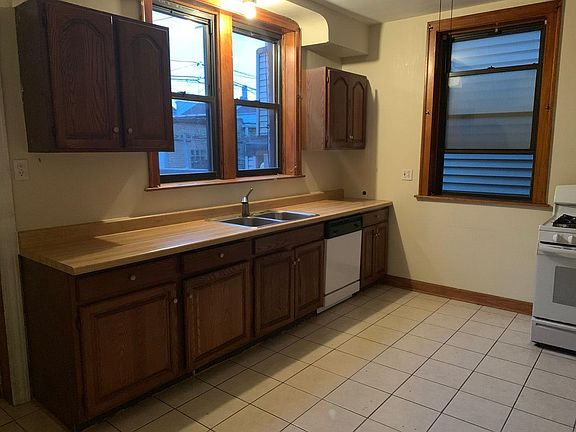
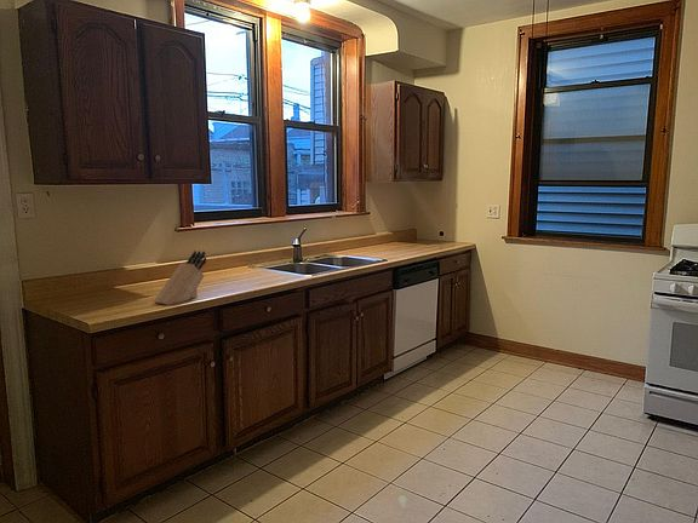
+ knife block (182, 276)
